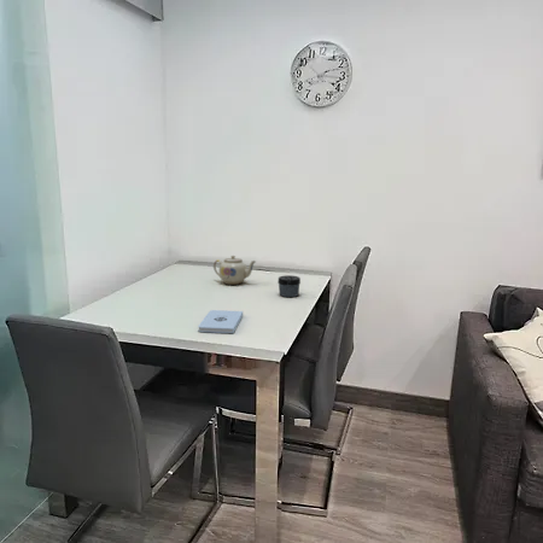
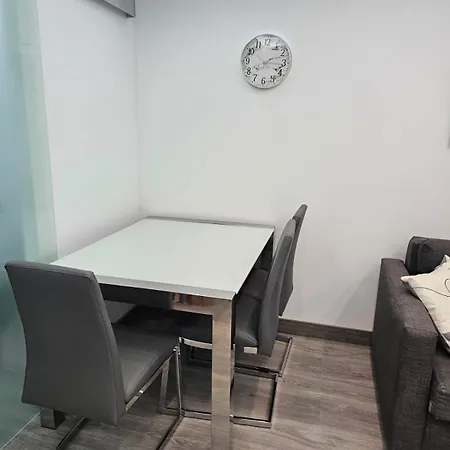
- teapot (234, 269)
- notepad (221, 320)
- jar (288, 286)
